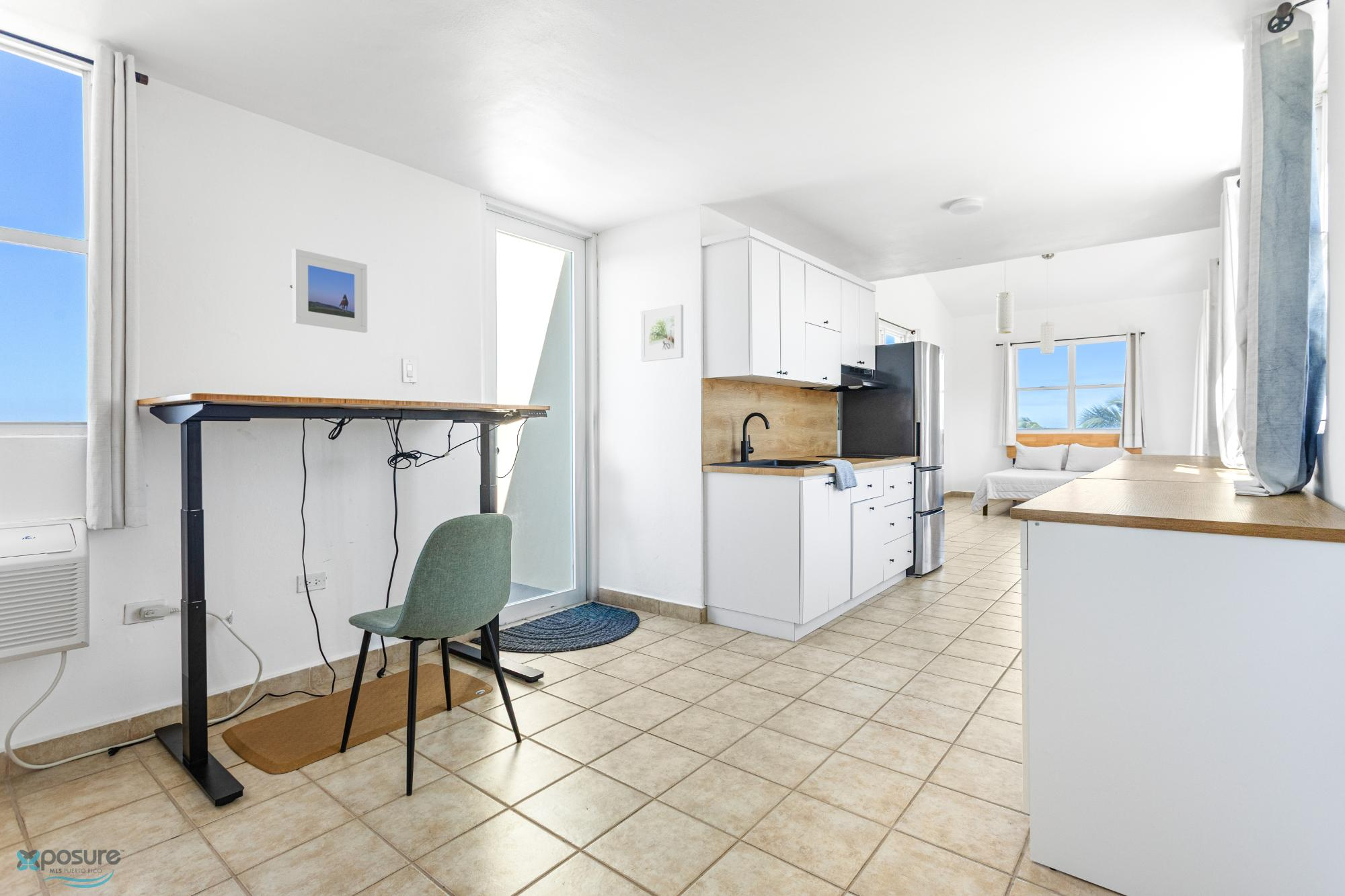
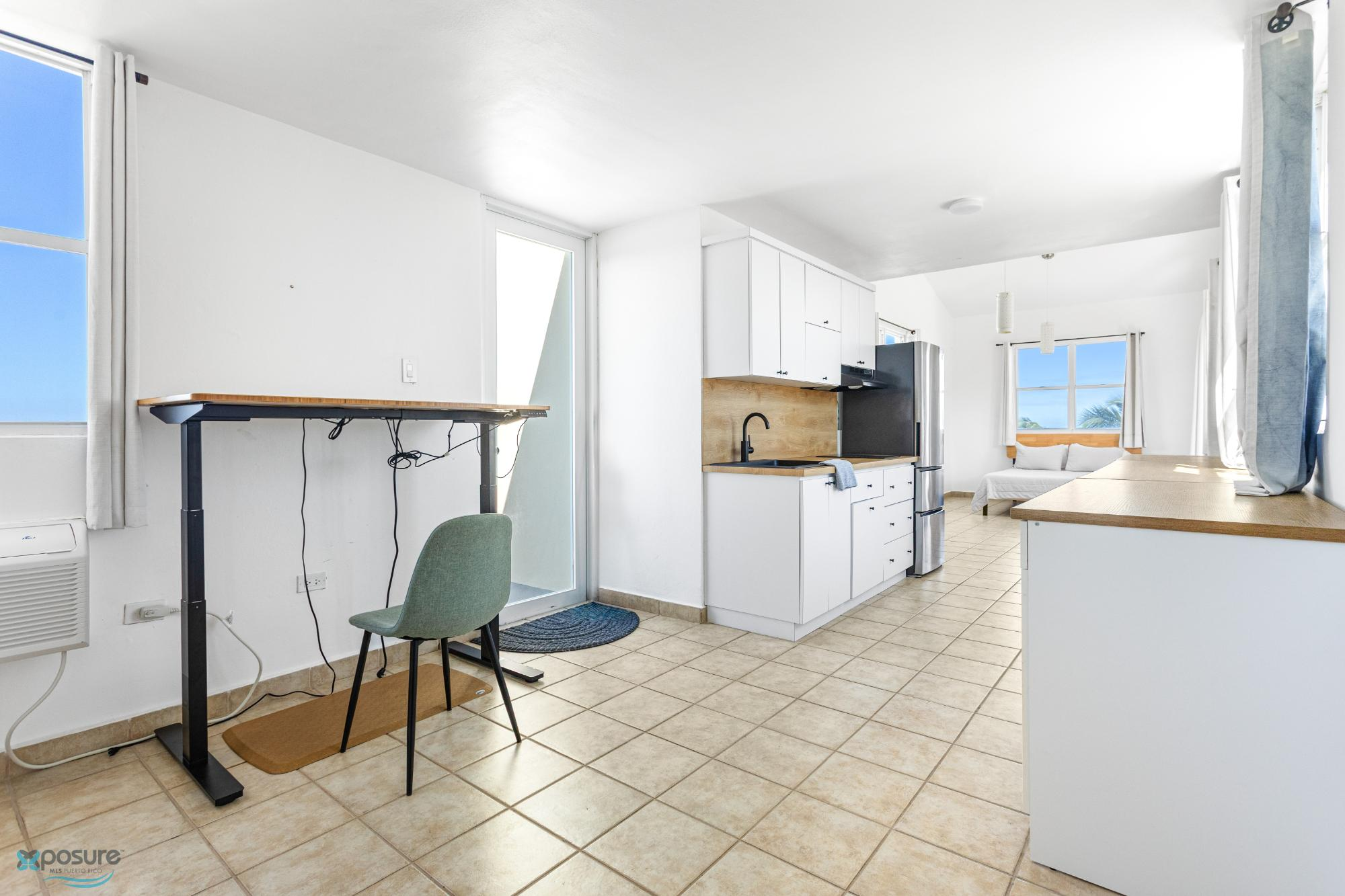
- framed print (662, 333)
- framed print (331, 292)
